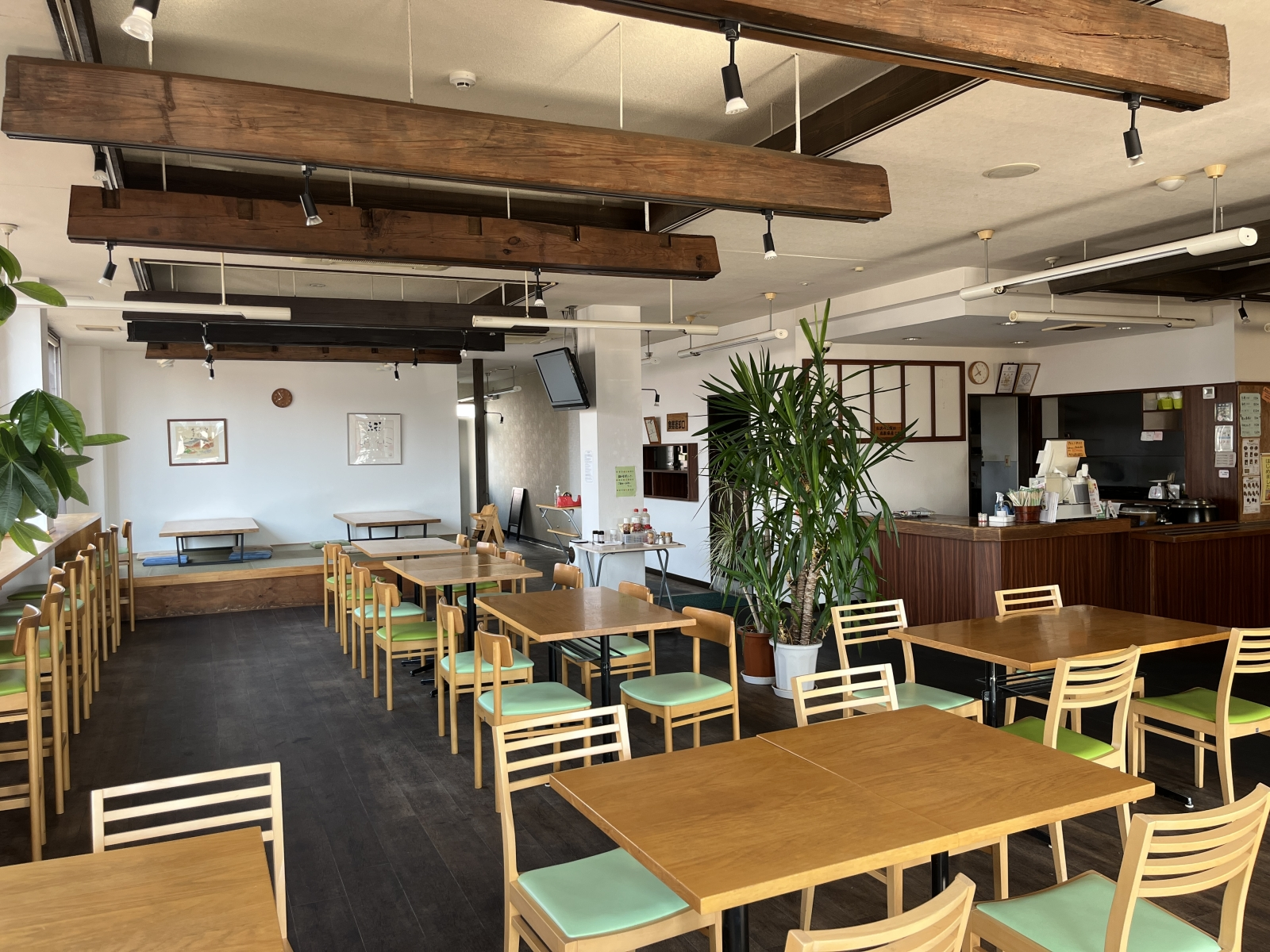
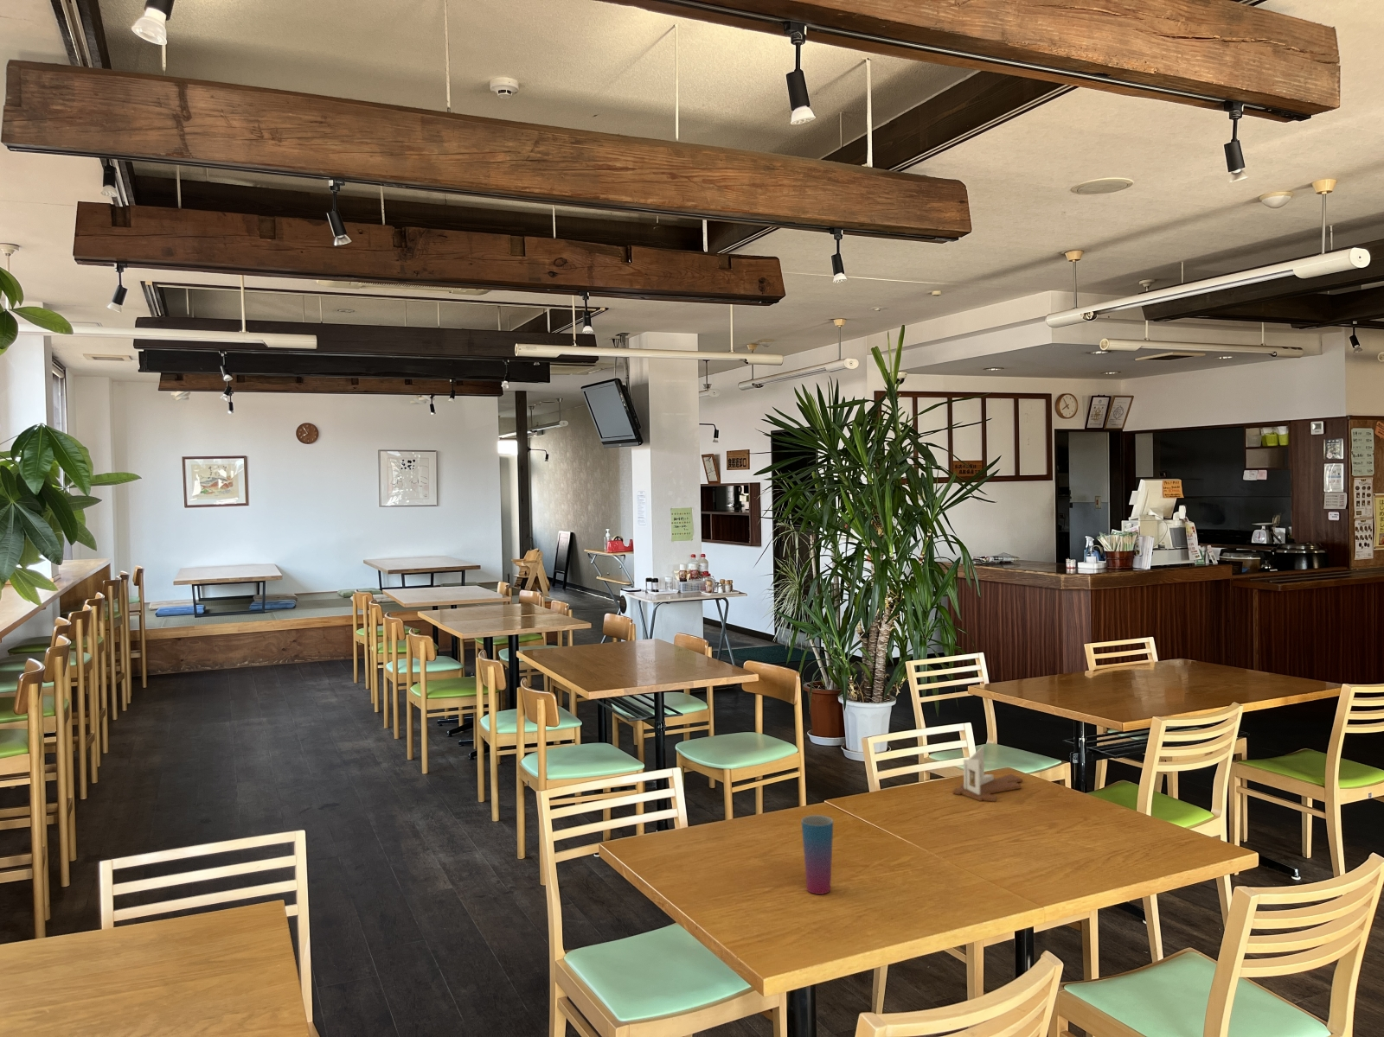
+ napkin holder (990, 774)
+ cup (817, 855)
